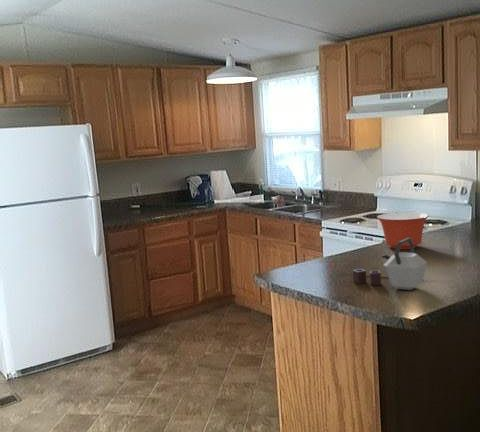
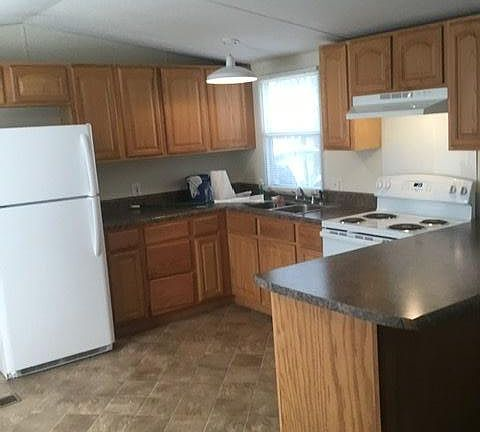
- kettle (386, 262)
- mixing bowl (403, 231)
